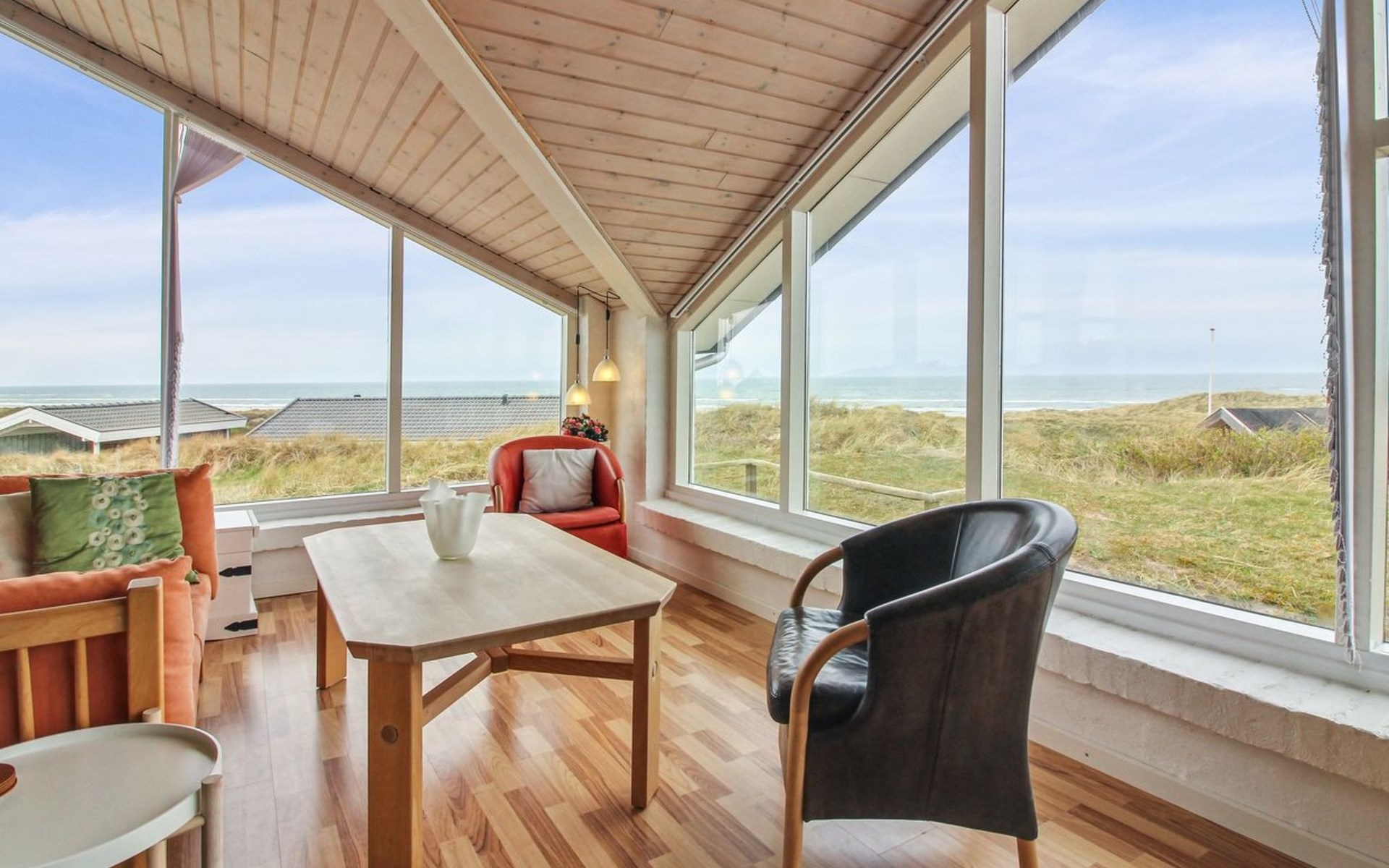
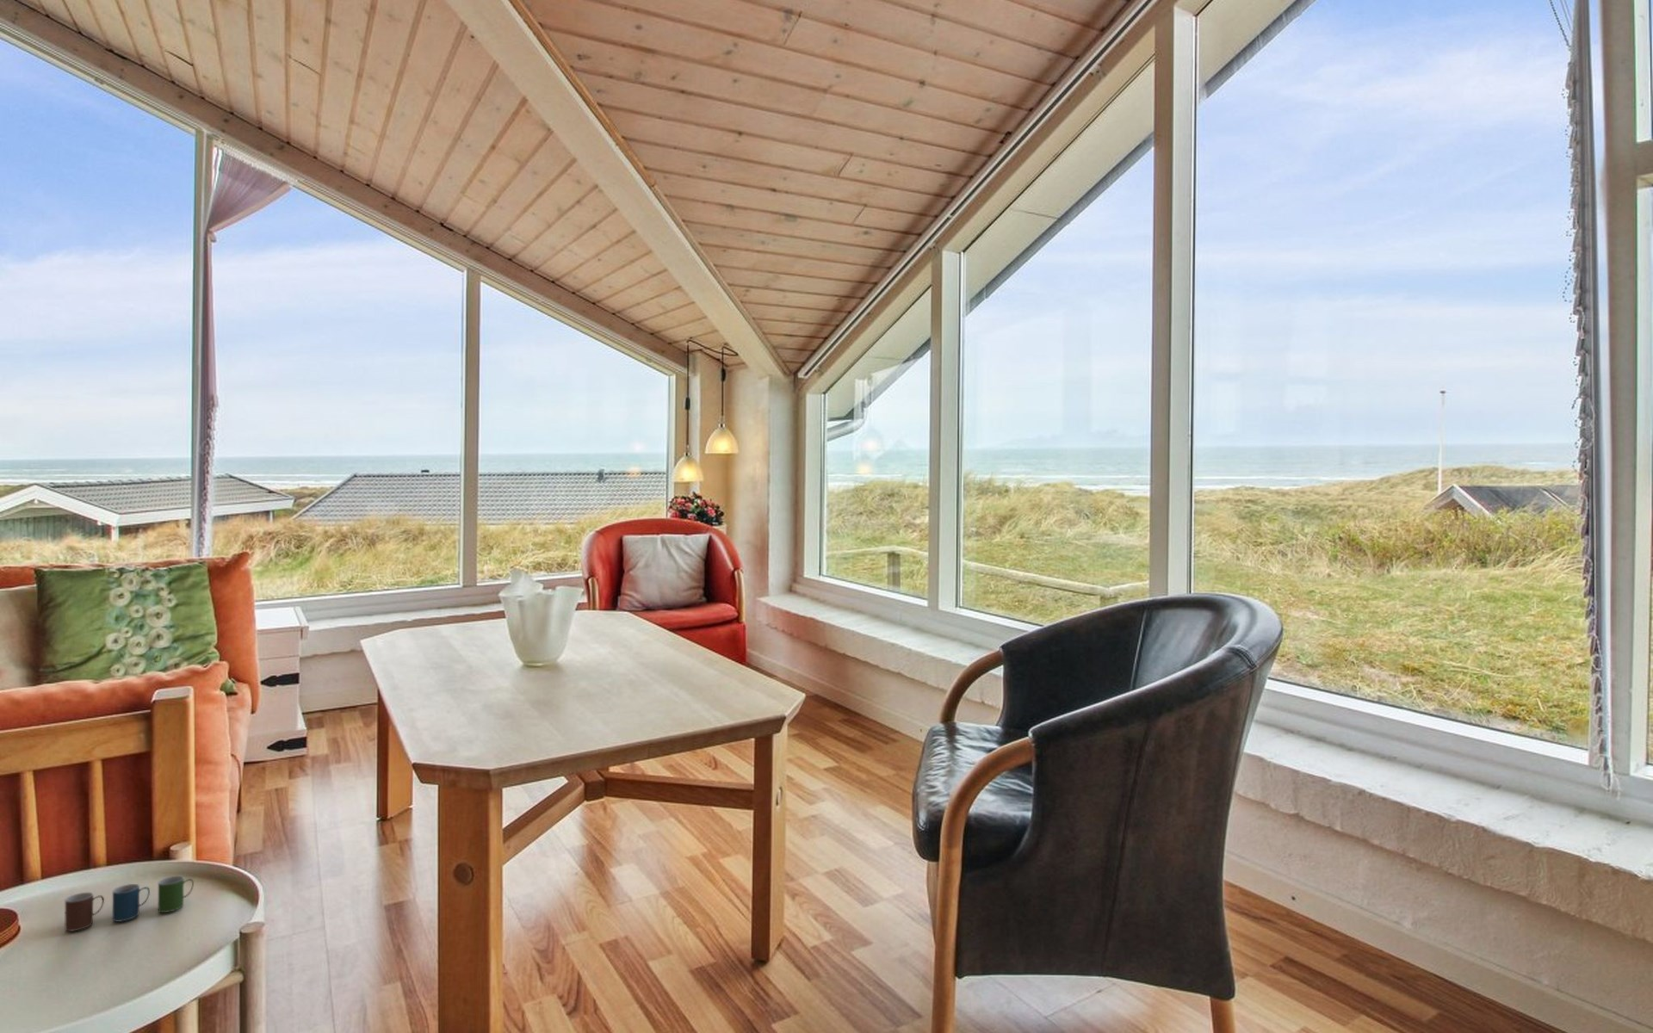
+ cup (131, 891)
